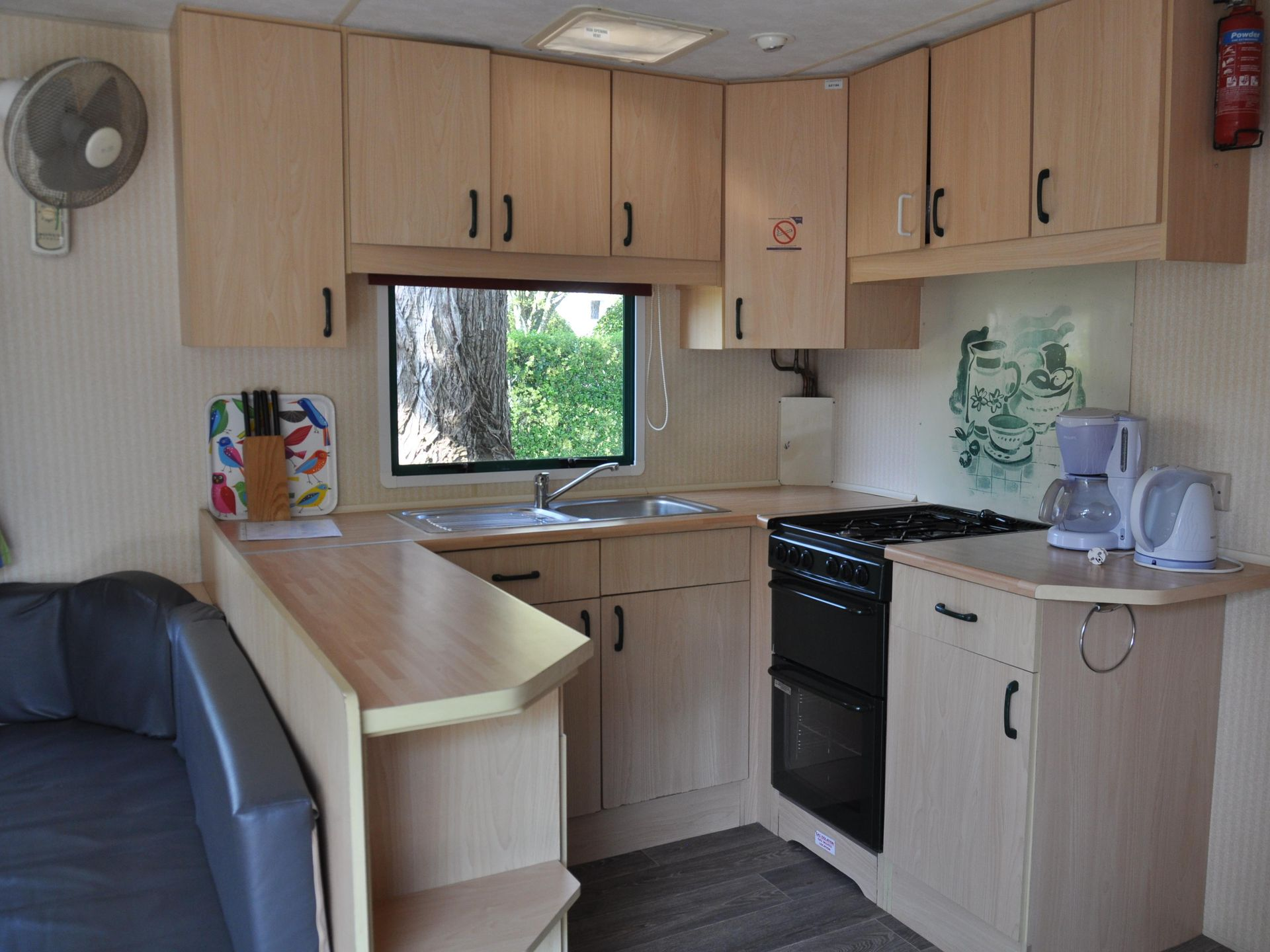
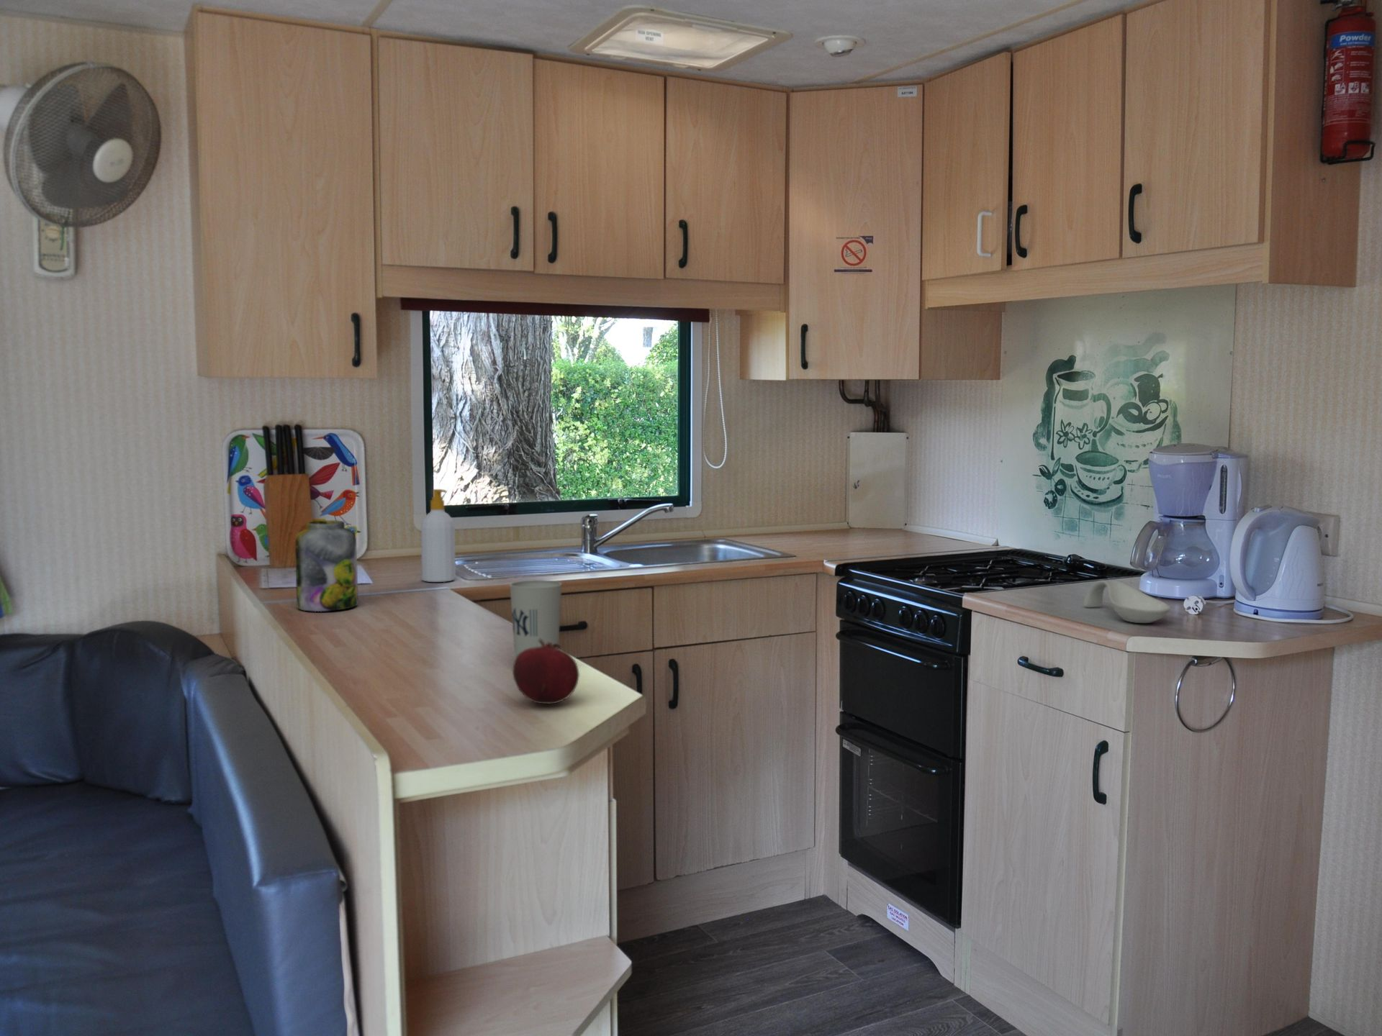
+ cup (535, 626)
+ soap bottle (439, 534)
+ fruit (546, 671)
+ jar (326, 564)
+ spoon rest (1123, 600)
